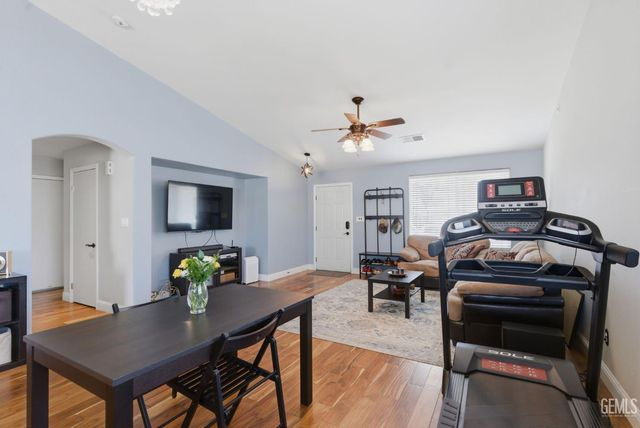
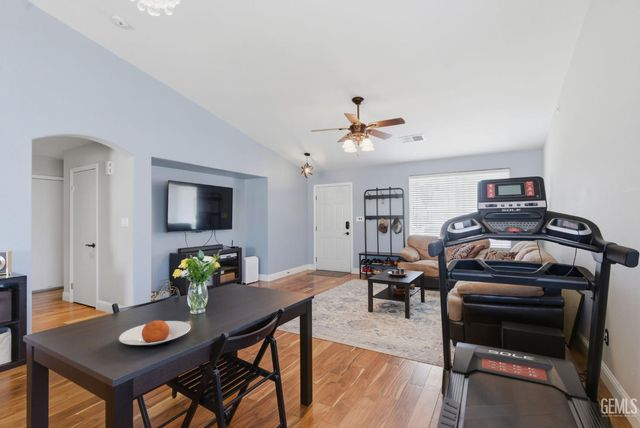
+ plate (156, 329)
